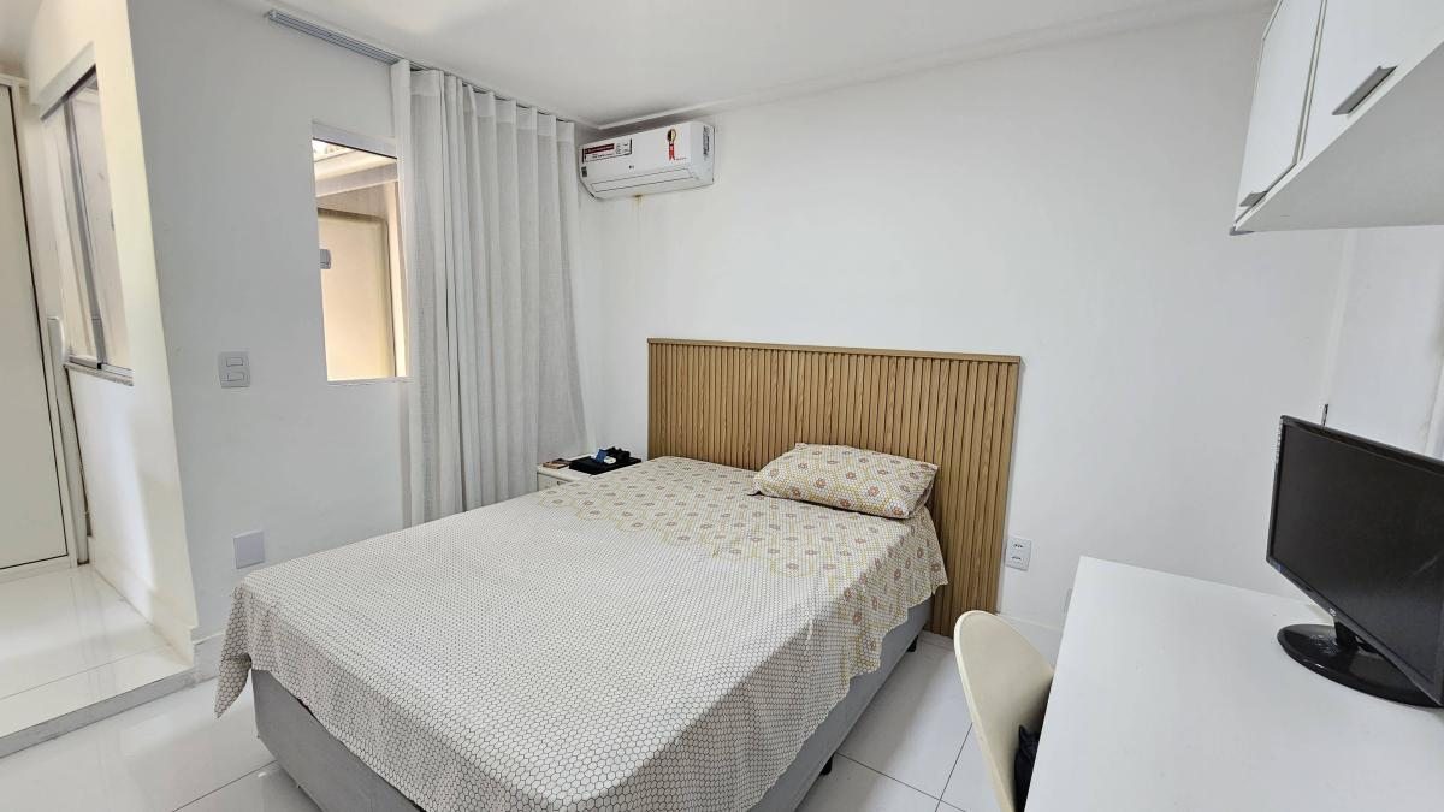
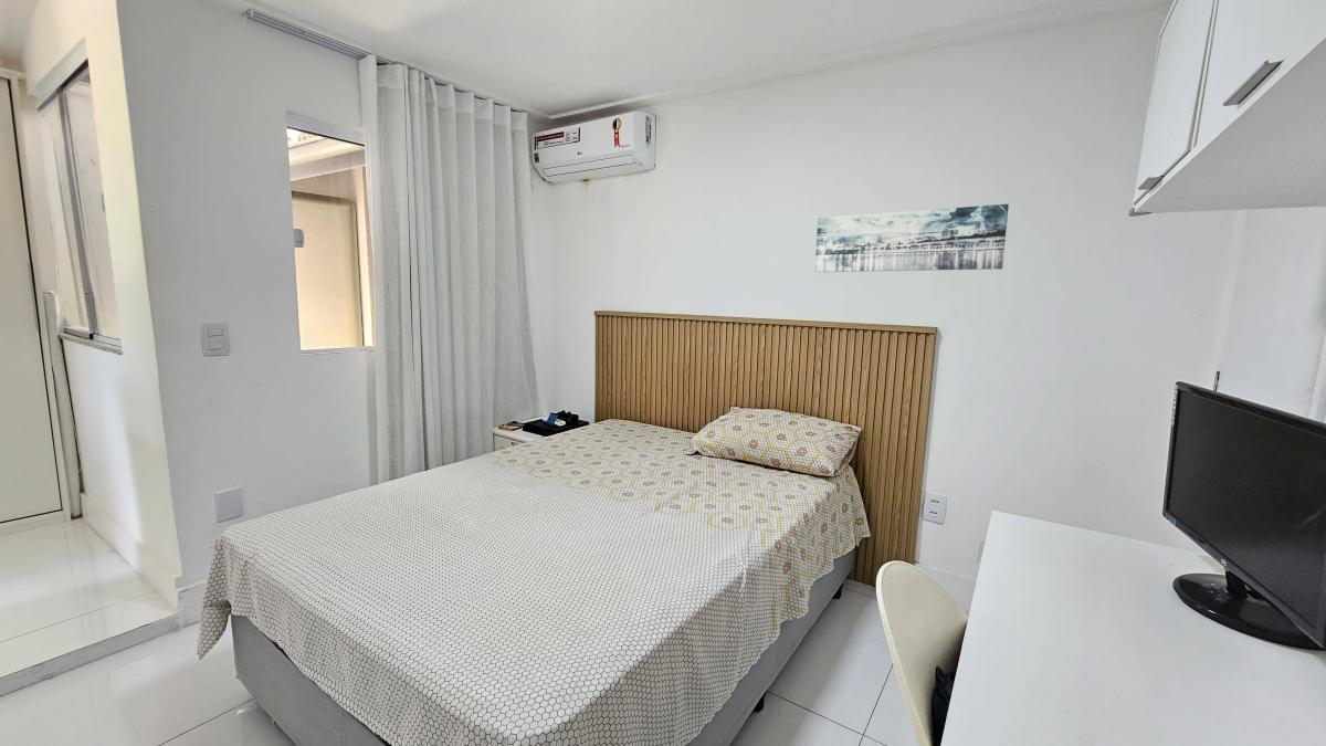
+ wall art (903, 241)
